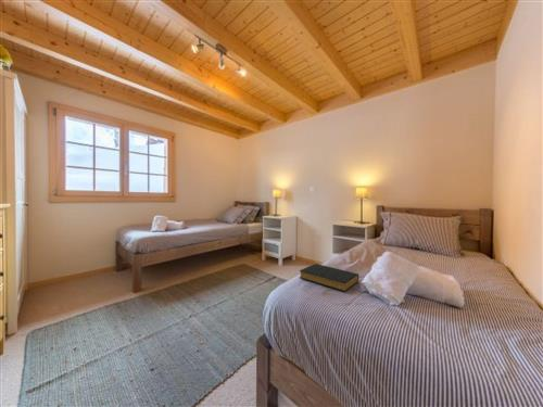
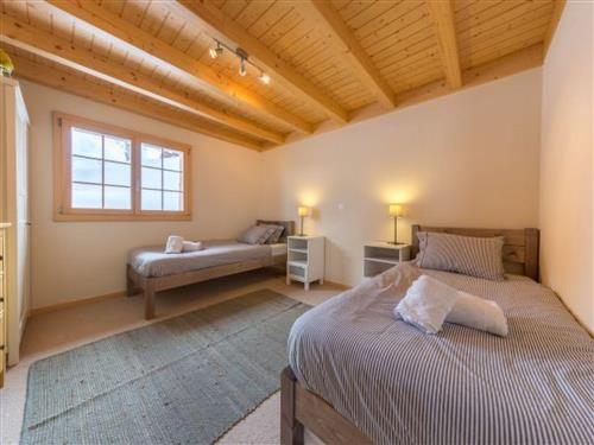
- hardback book (328, 276)
